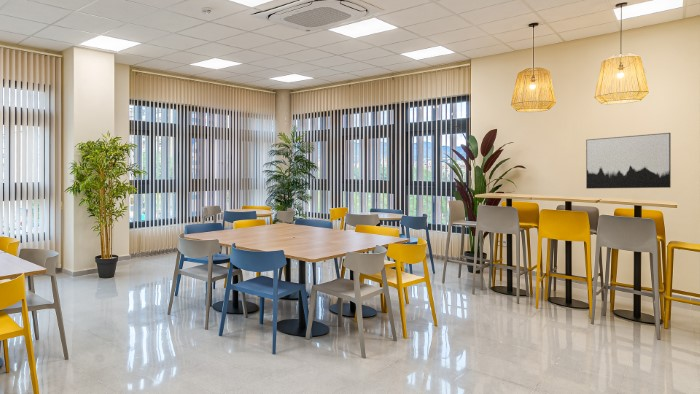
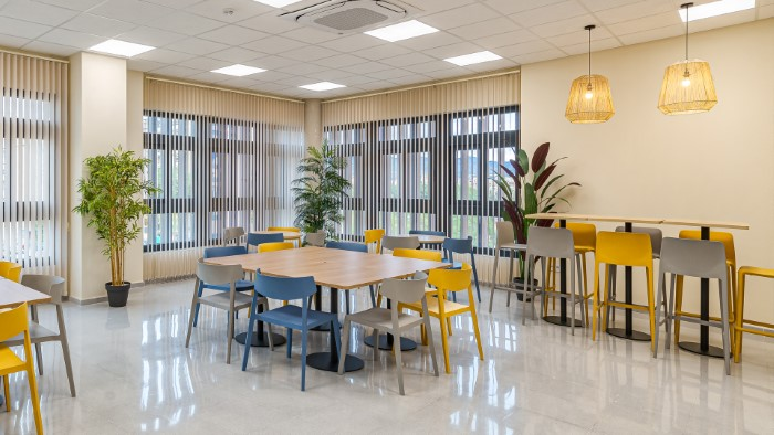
- wall art (626, 162)
